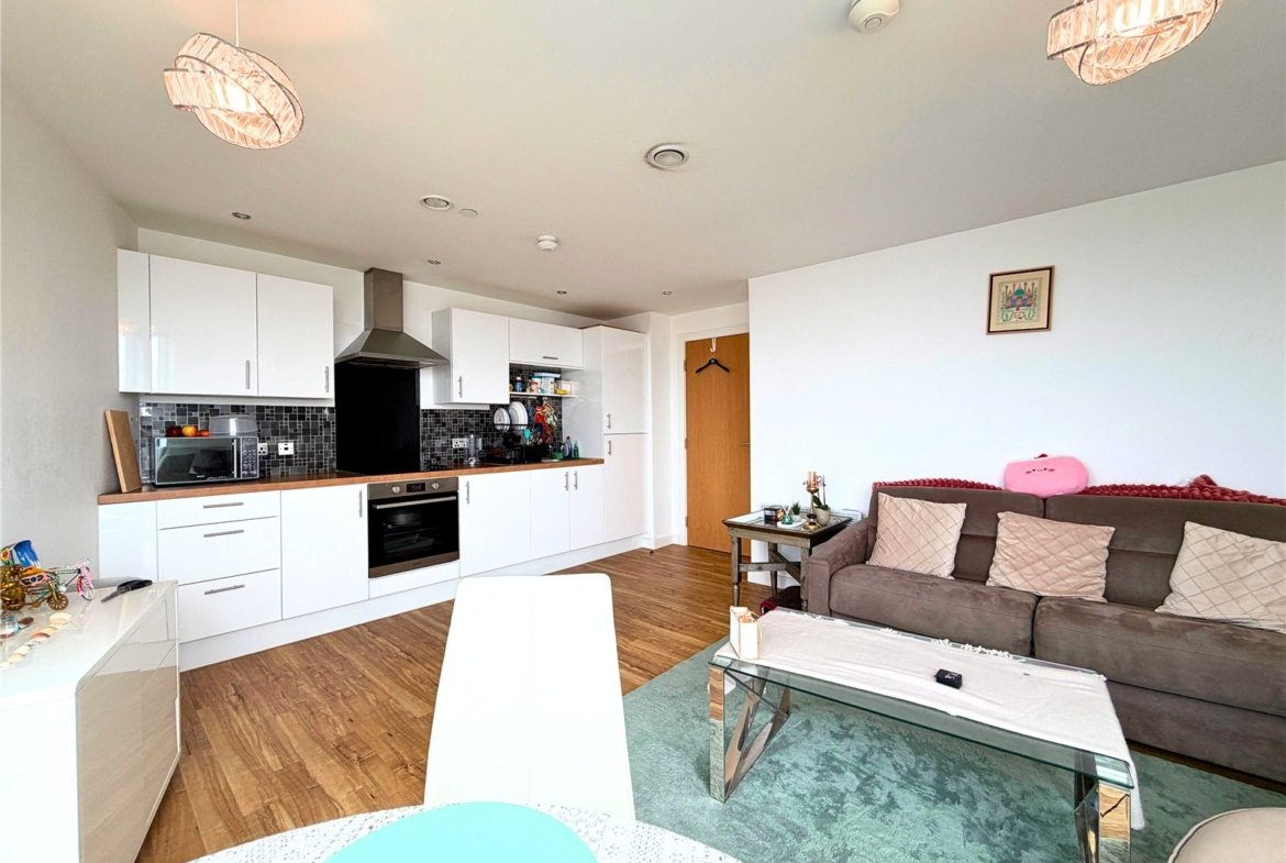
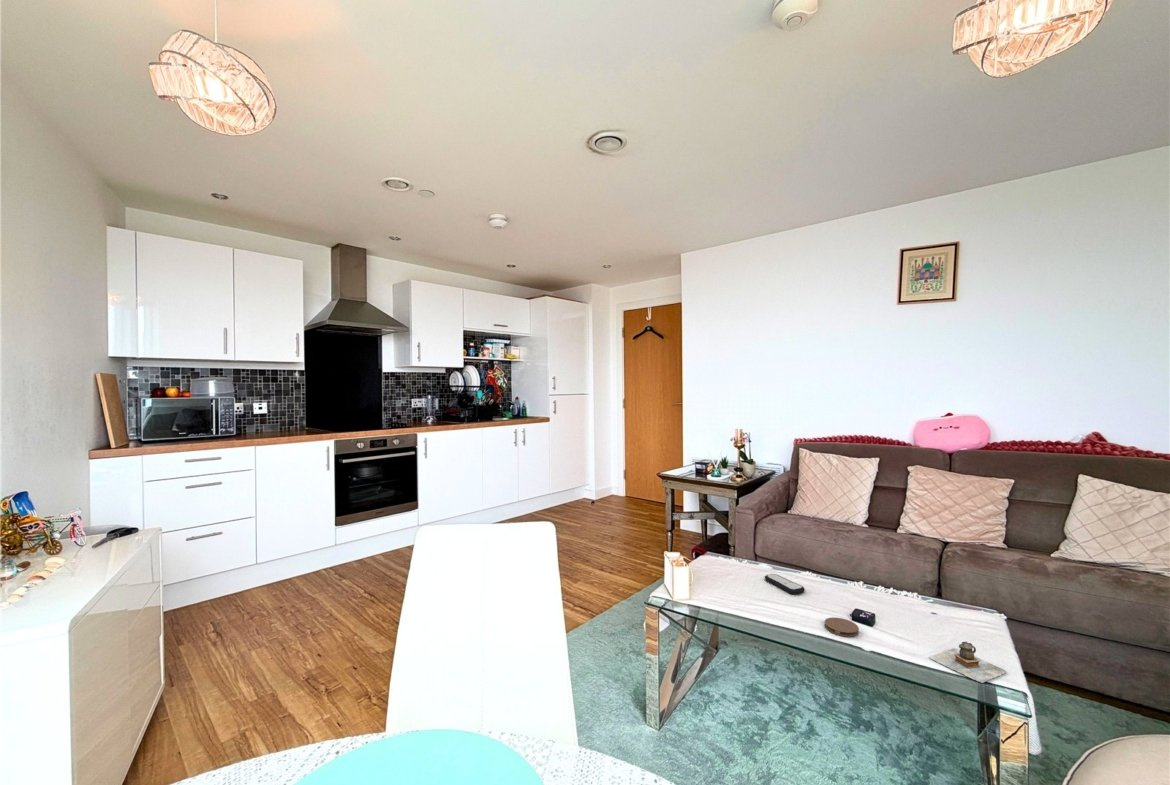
+ coaster (841, 626)
+ teapot (966, 652)
+ remote control (783, 583)
